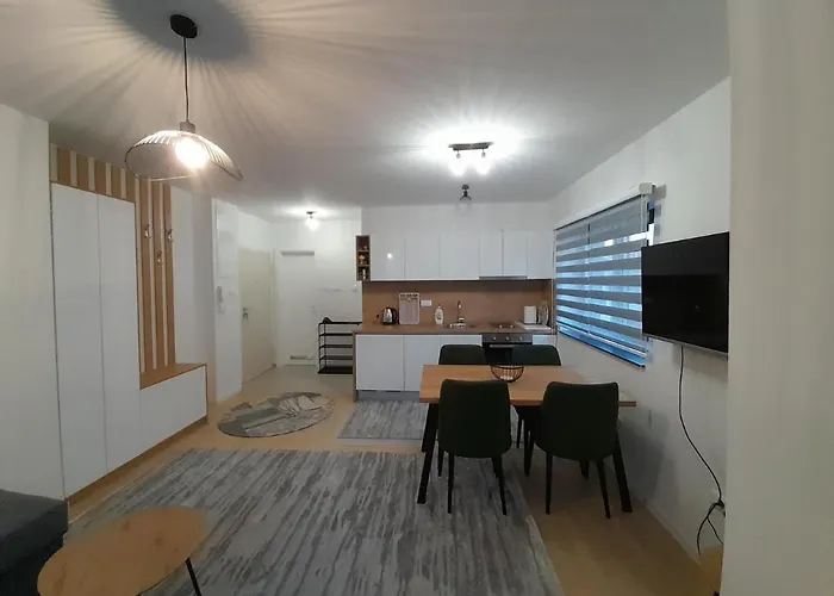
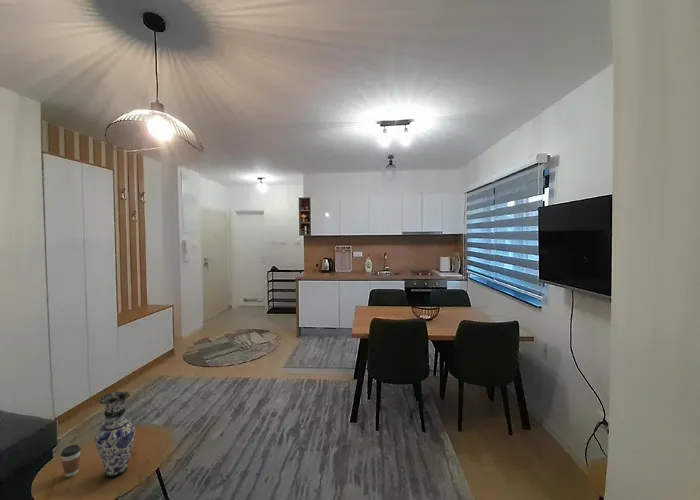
+ coffee cup (71, 461)
+ vase (115, 434)
